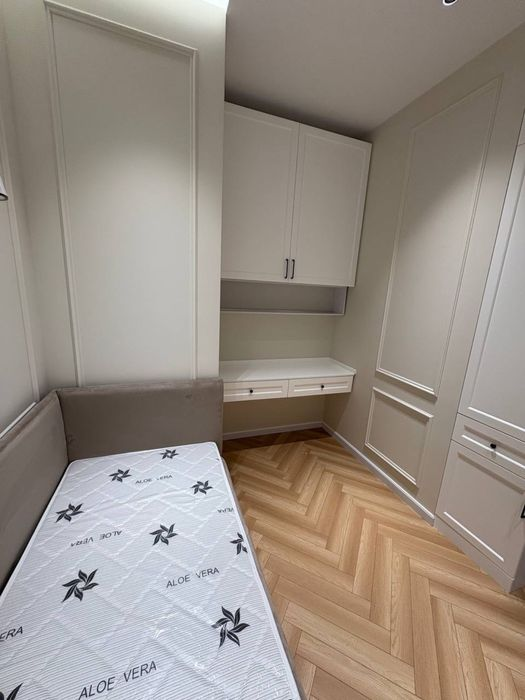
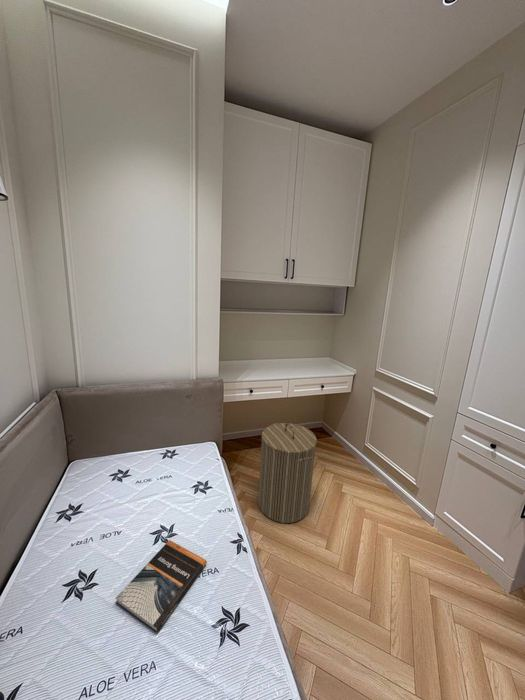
+ book (164, 580)
+ laundry hamper (286, 465)
